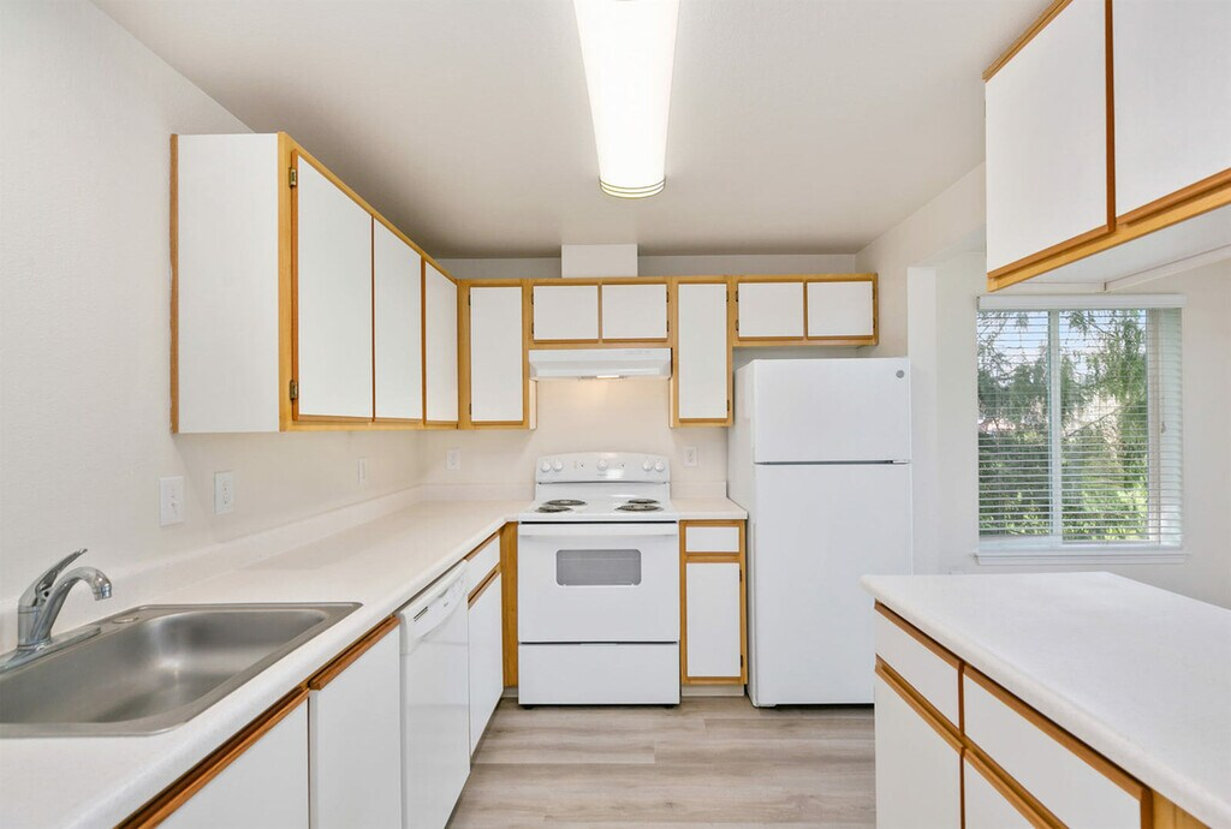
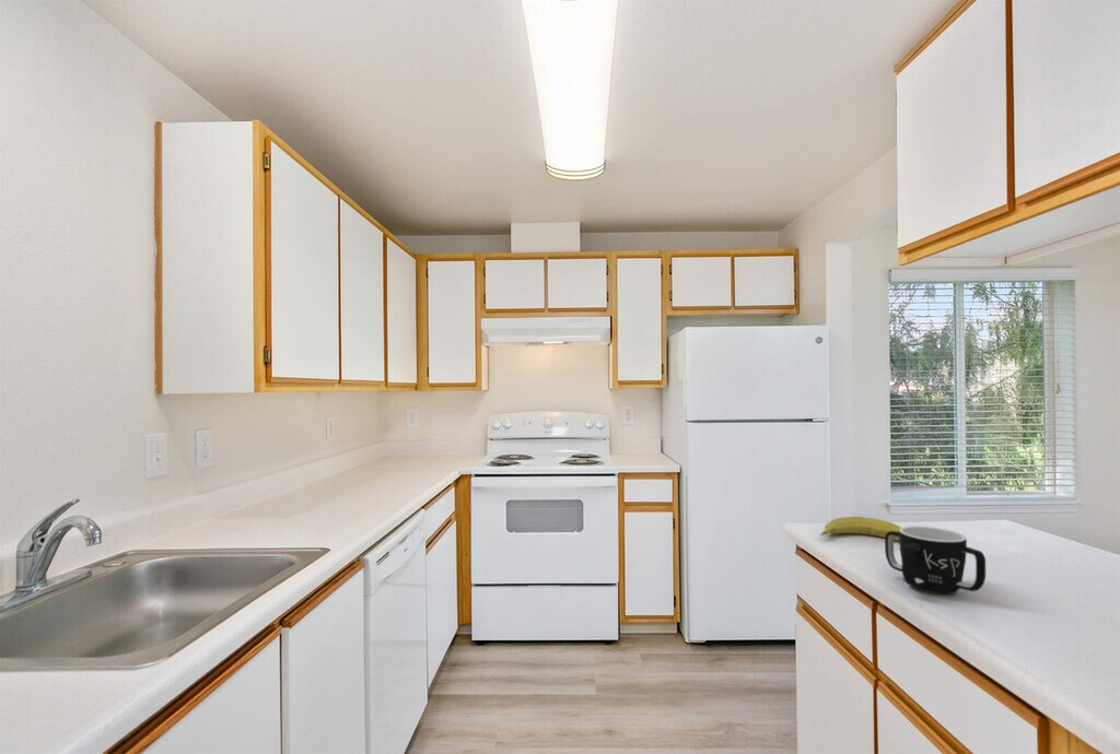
+ mug (932, 561)
+ fruit (863, 531)
